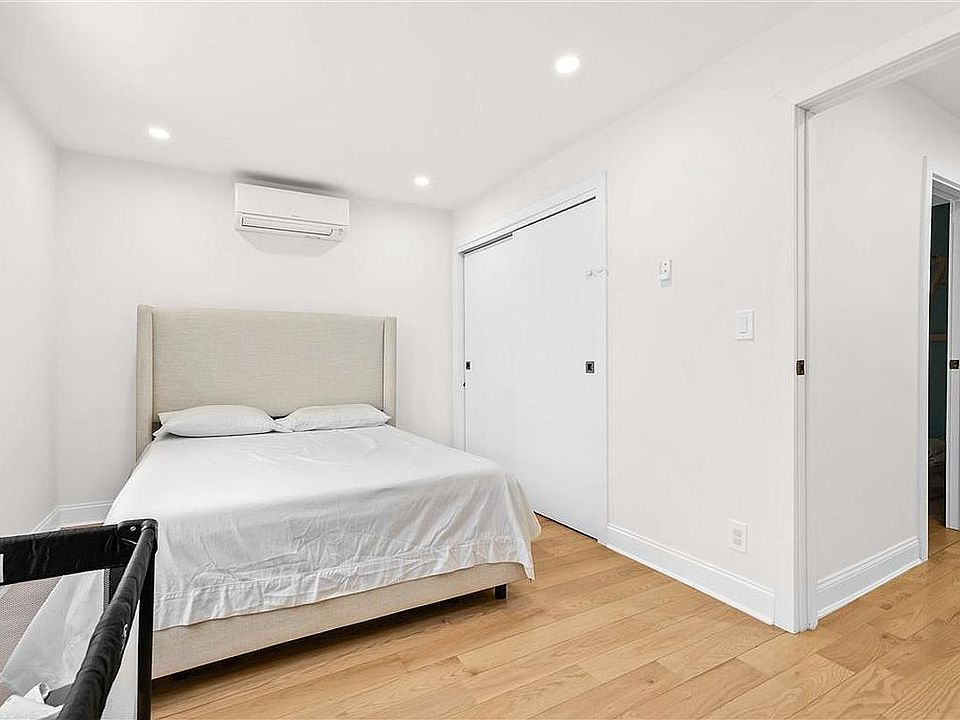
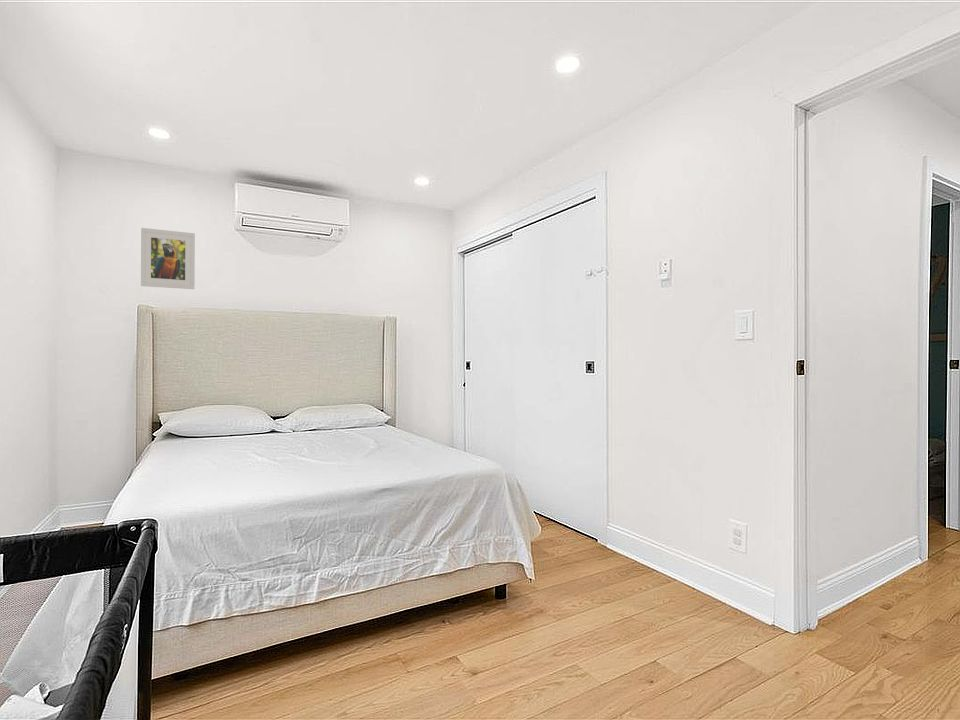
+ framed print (168, 259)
